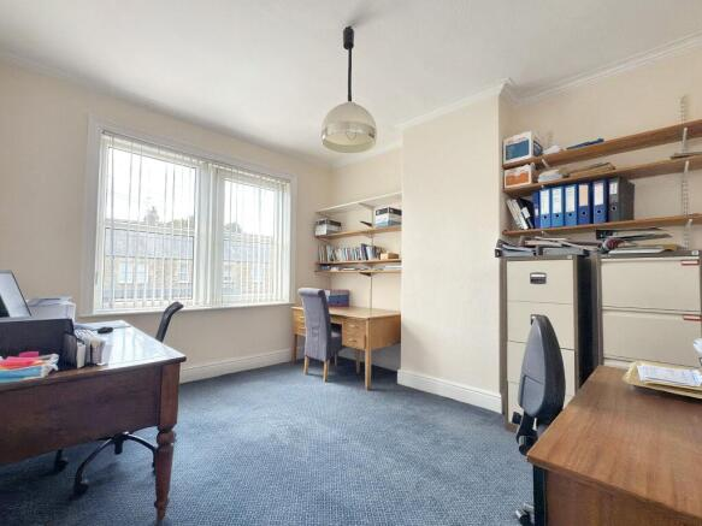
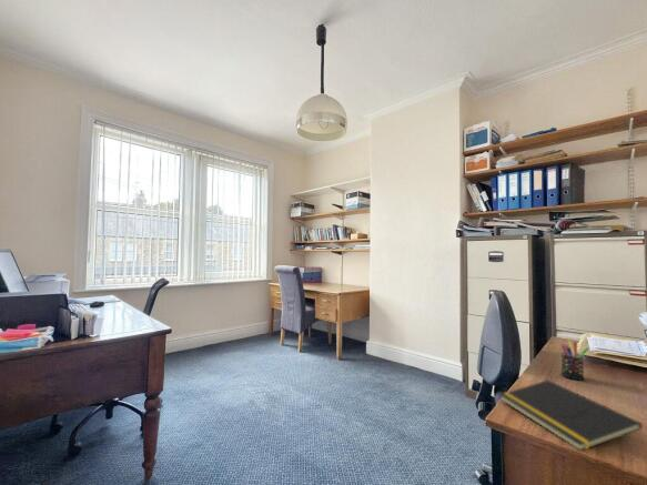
+ notepad (562, 410)
+ pen holder (575, 358)
